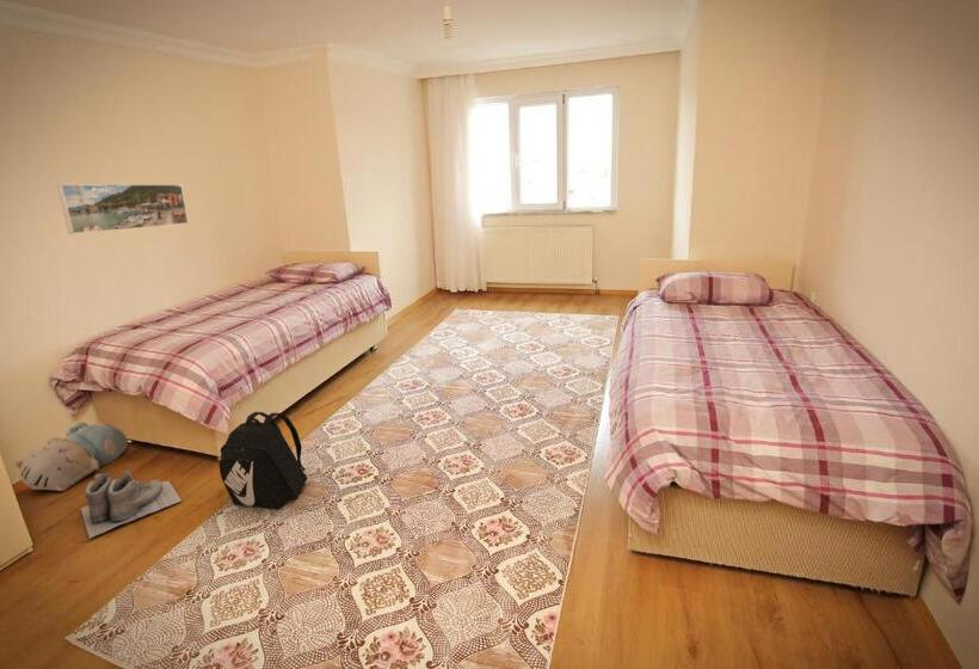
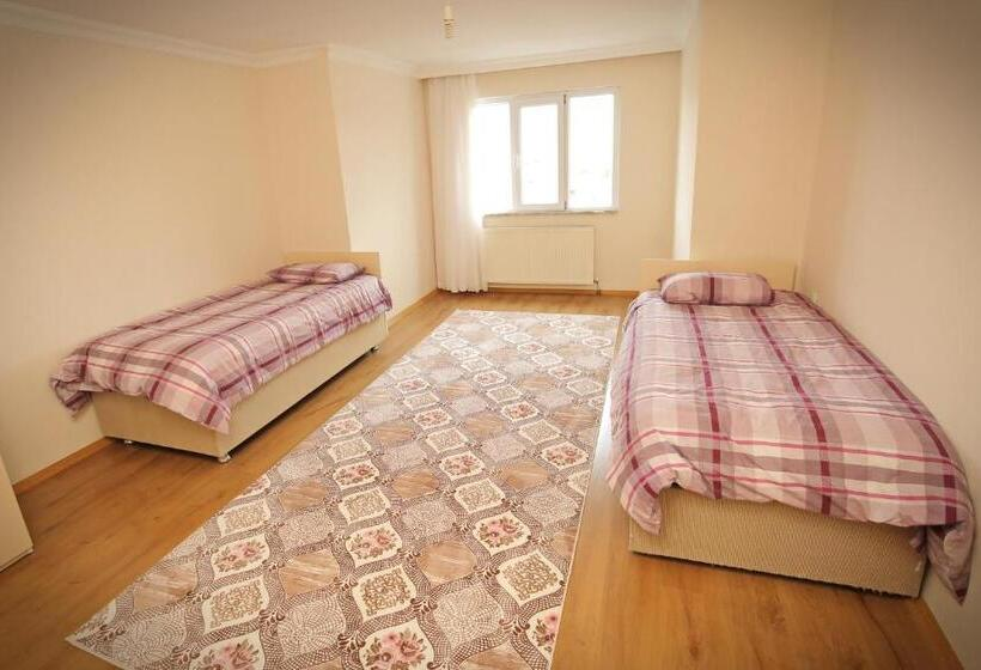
- plush toy (74, 453)
- boots (127, 487)
- backpack (266, 453)
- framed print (130, 205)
